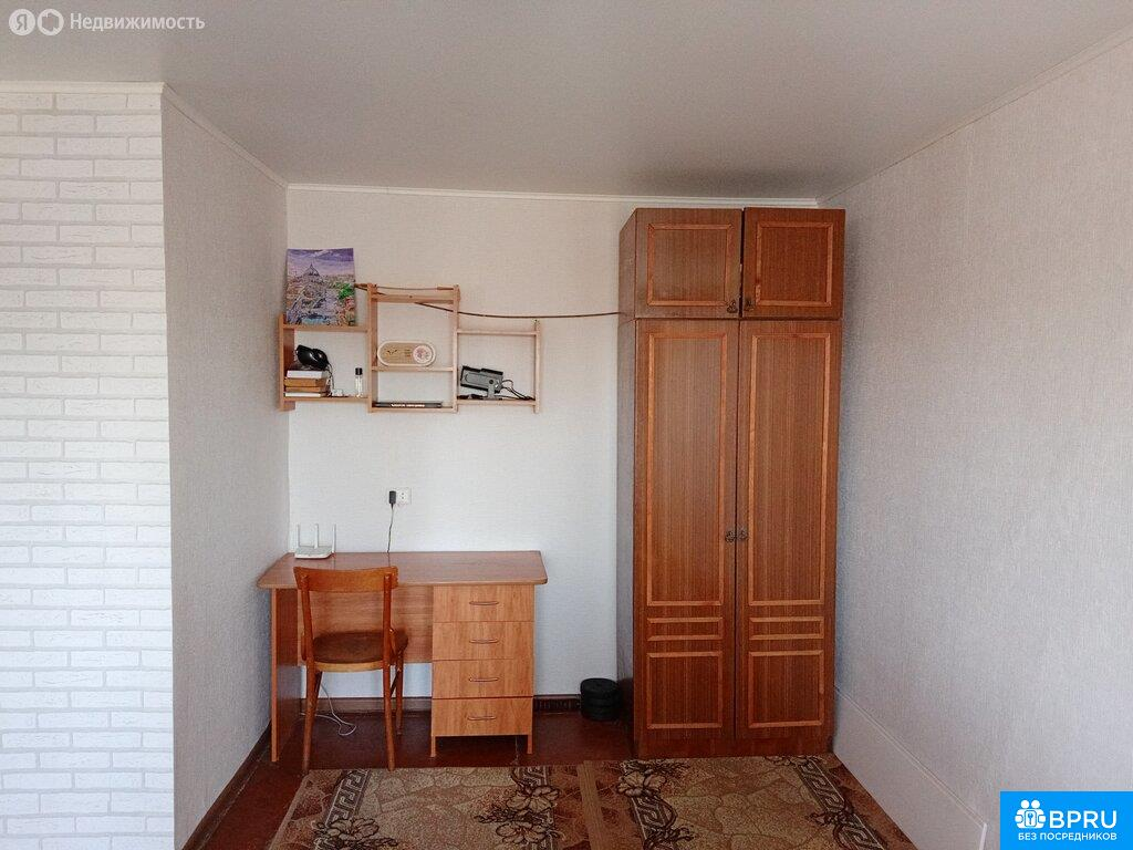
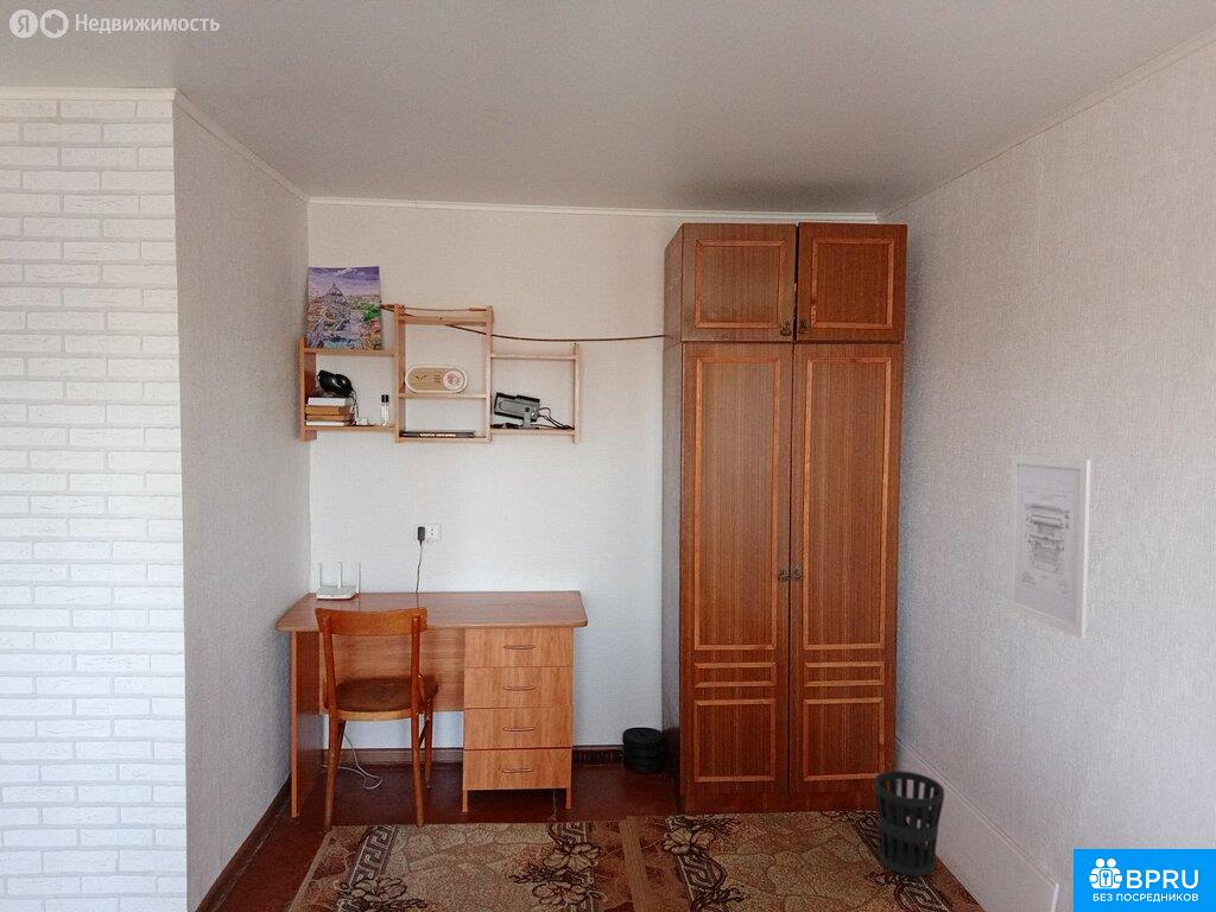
+ wall art (1045, 540)
+ wastebasket (906, 823)
